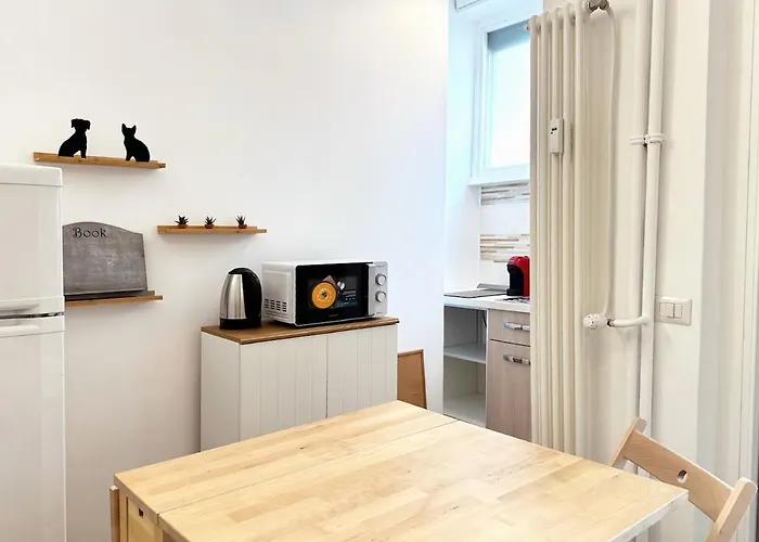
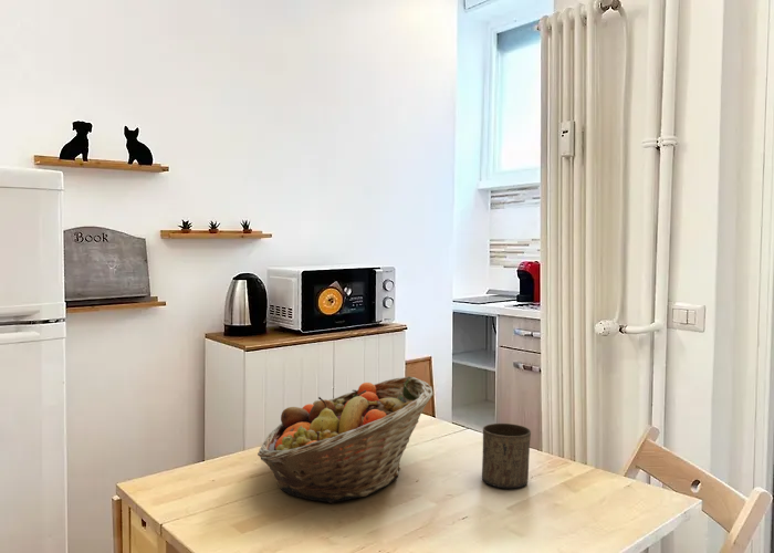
+ fruit basket (347, 429)
+ cup (505, 455)
